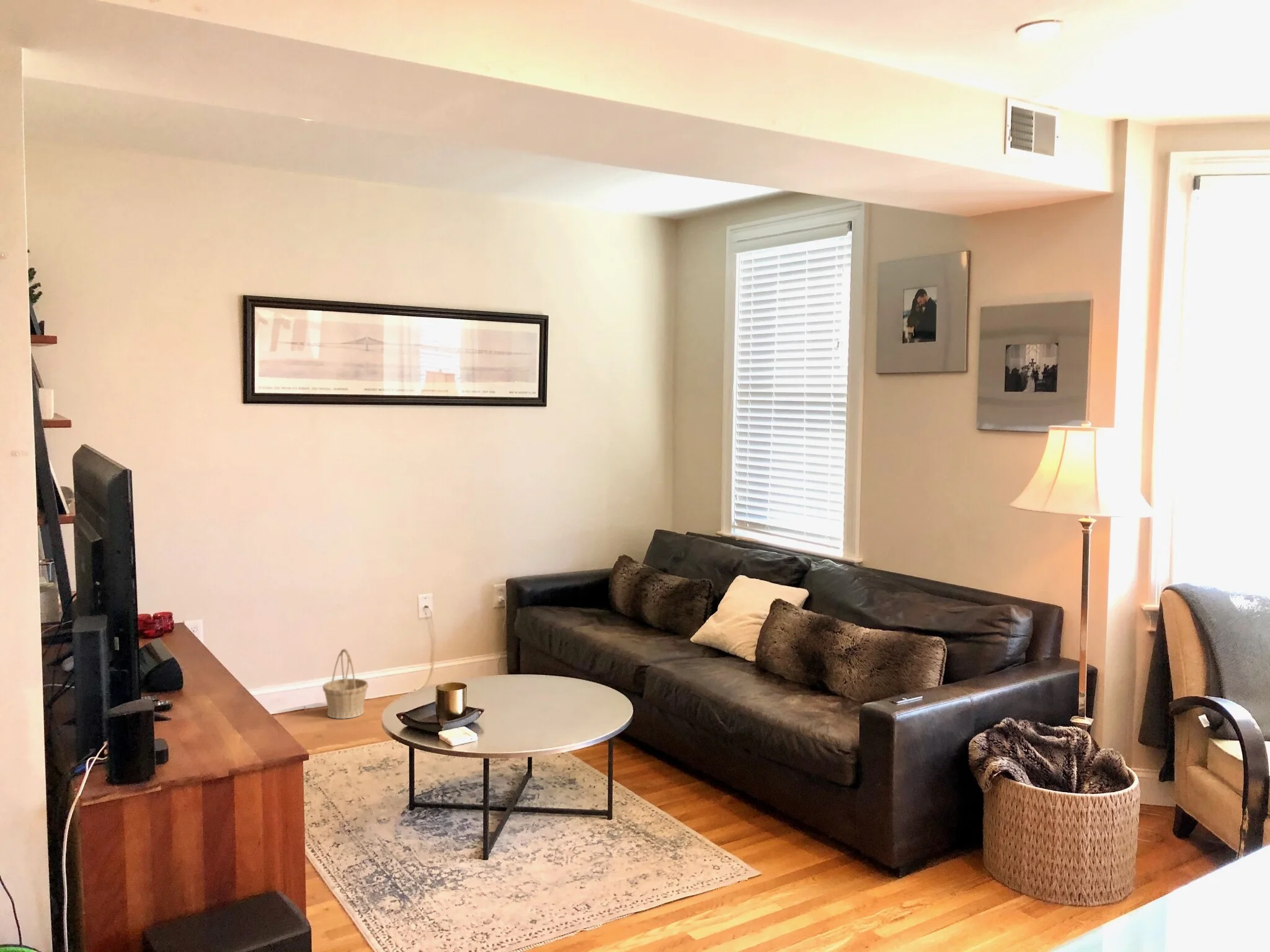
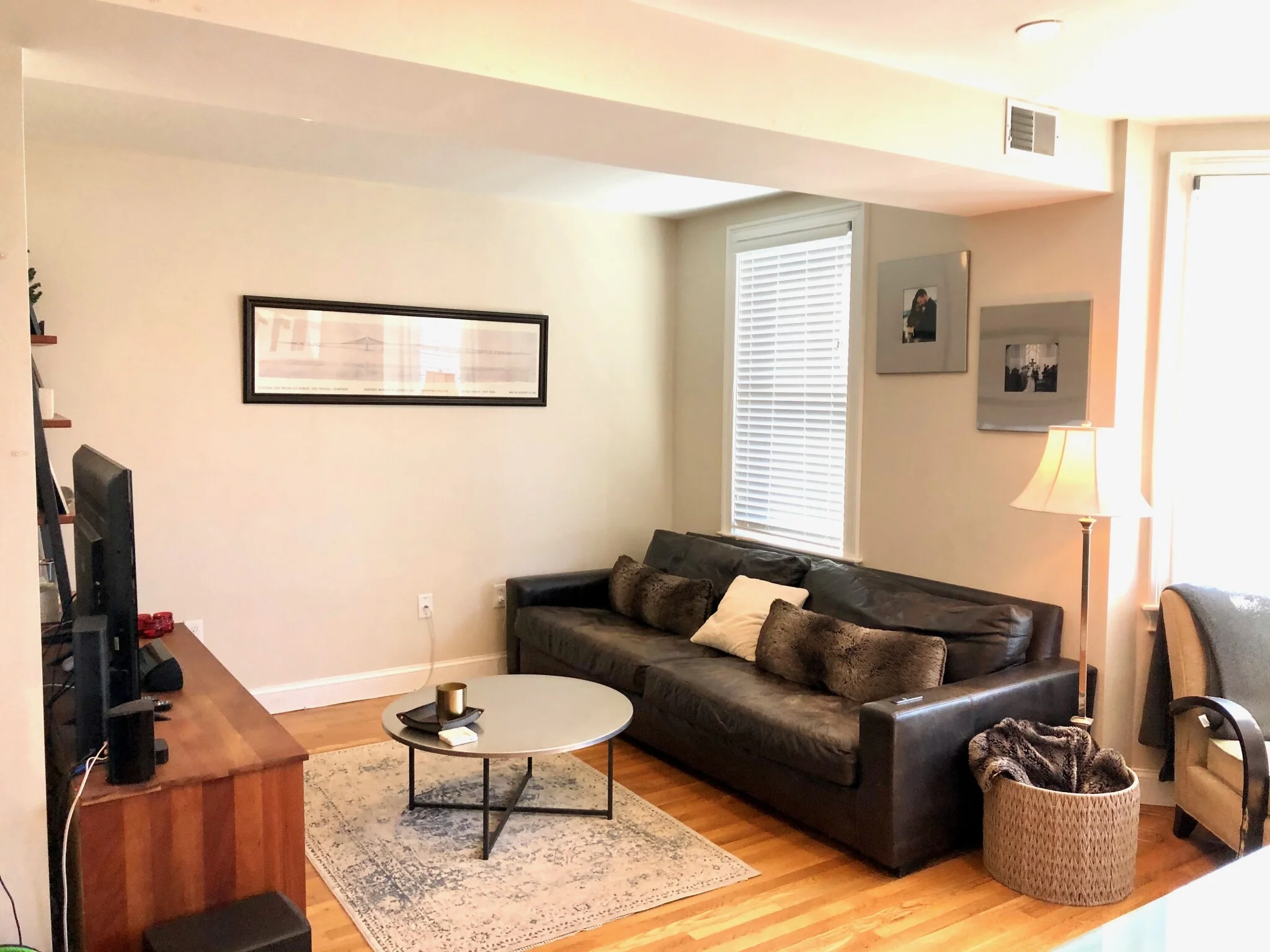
- basket (345, 681)
